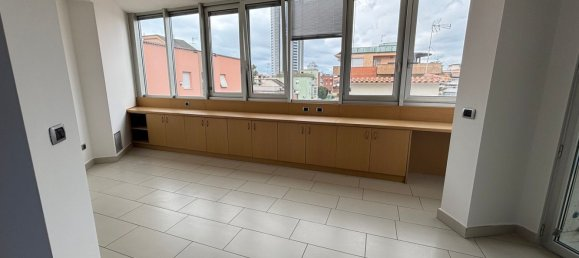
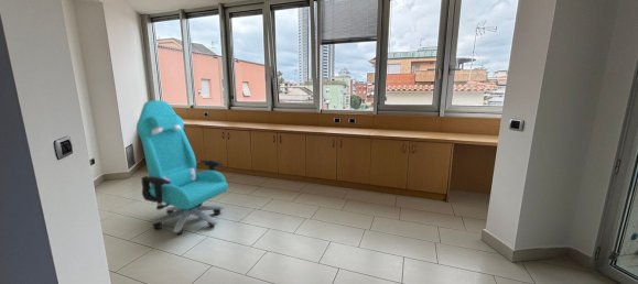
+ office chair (184, 163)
